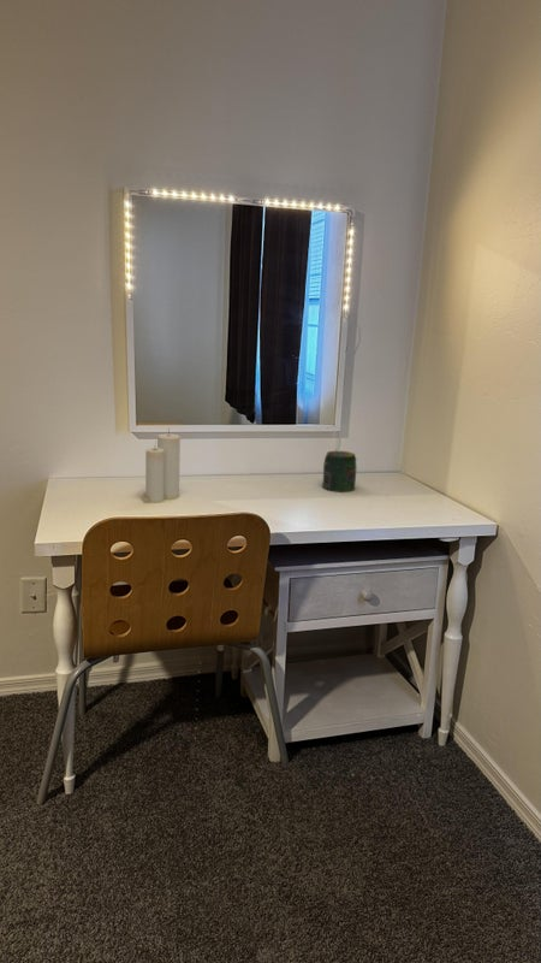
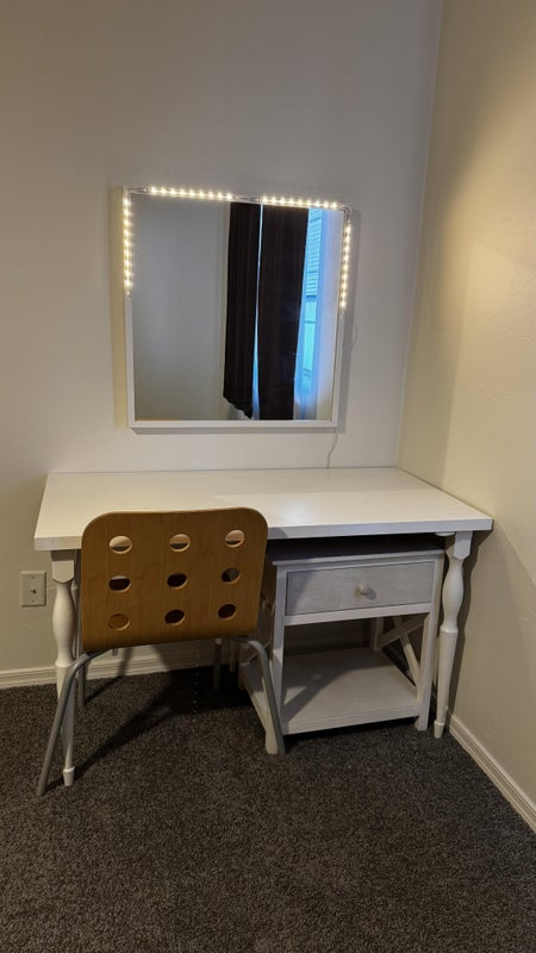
- jar (339, 471)
- candle (160, 462)
